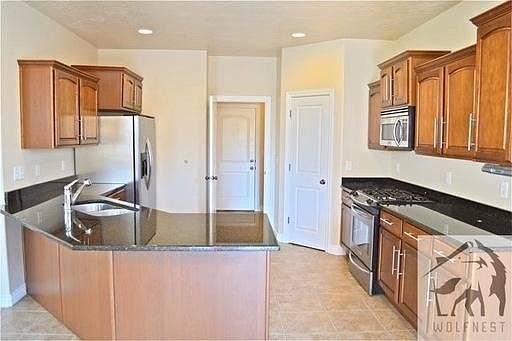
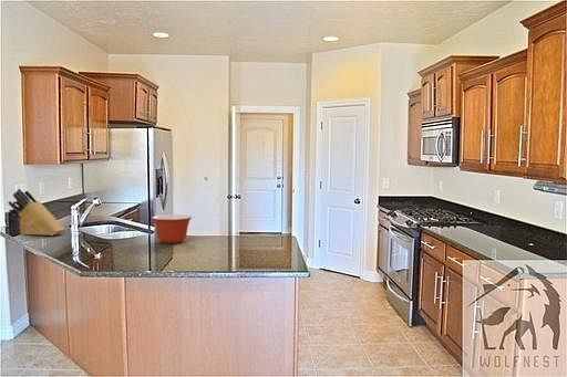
+ mixing bowl (172, 229)
+ knife block (35, 211)
